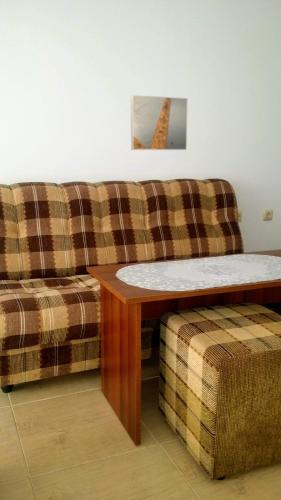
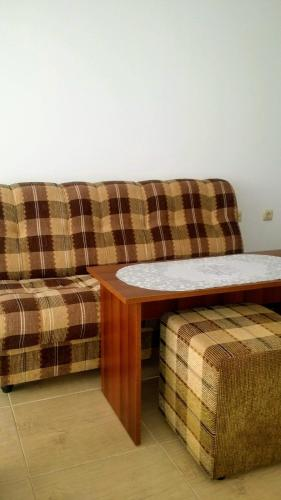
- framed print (159, 123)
